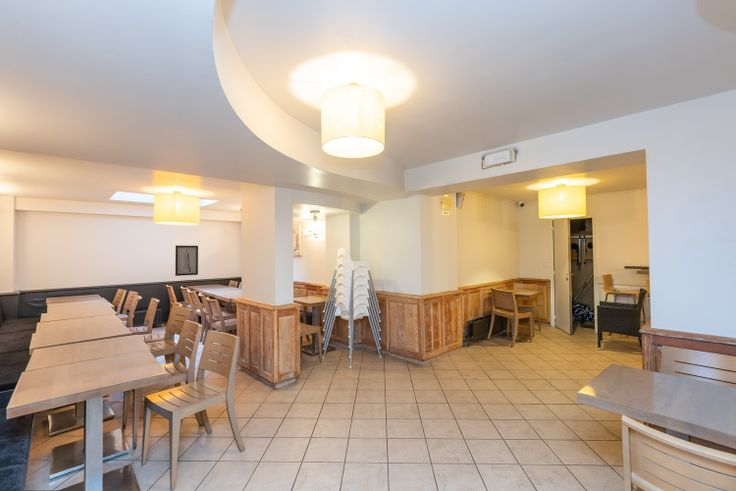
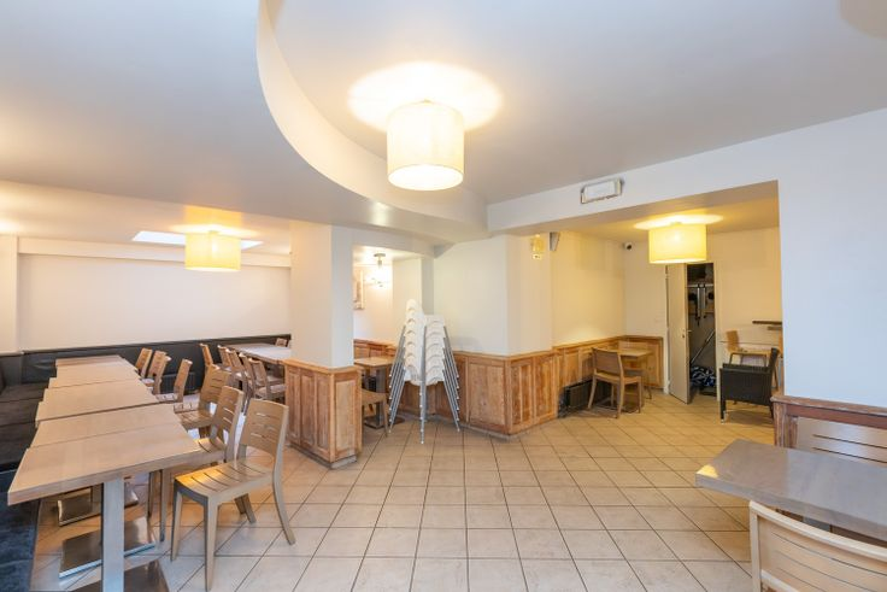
- wall art (186, 260)
